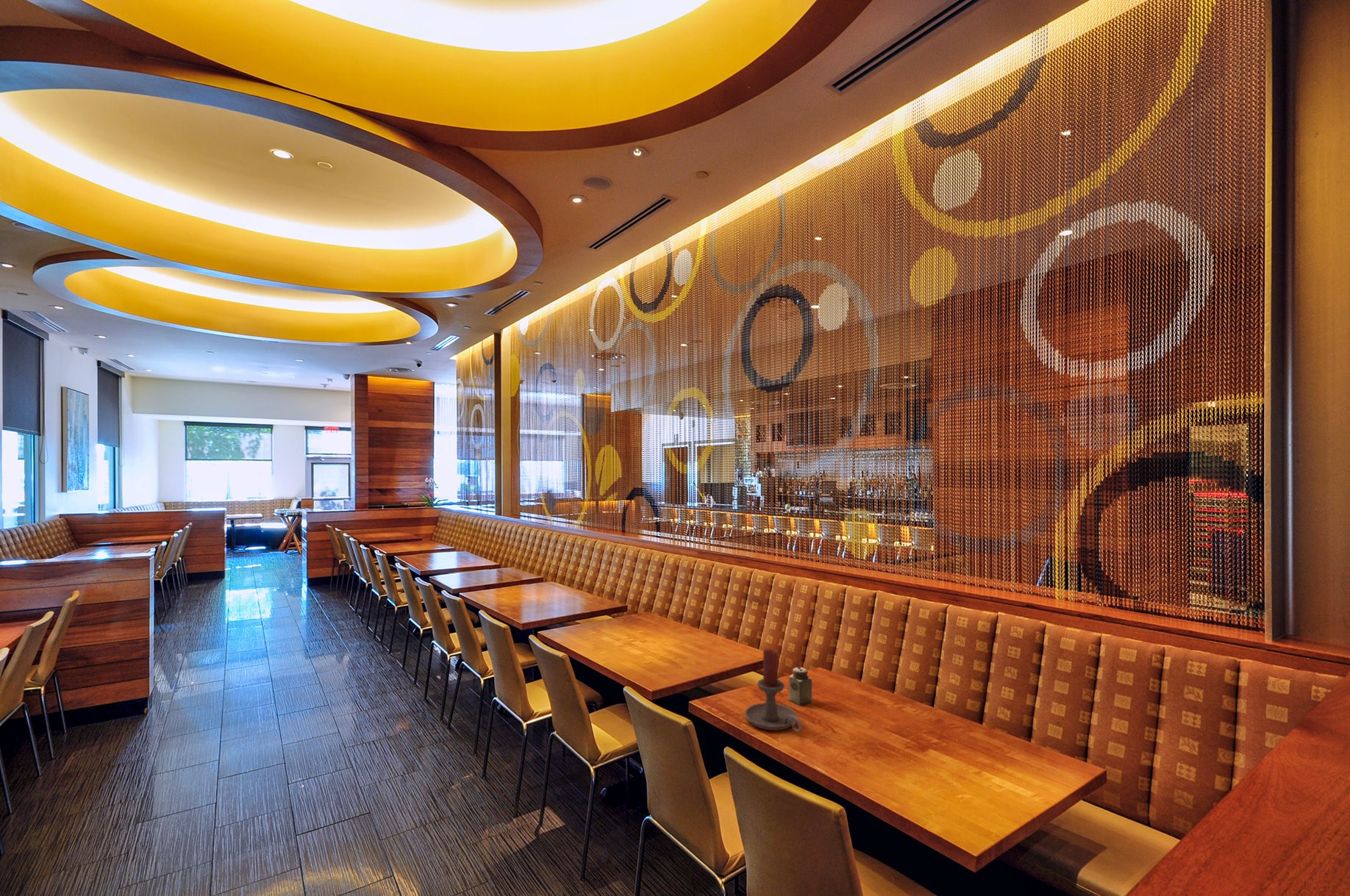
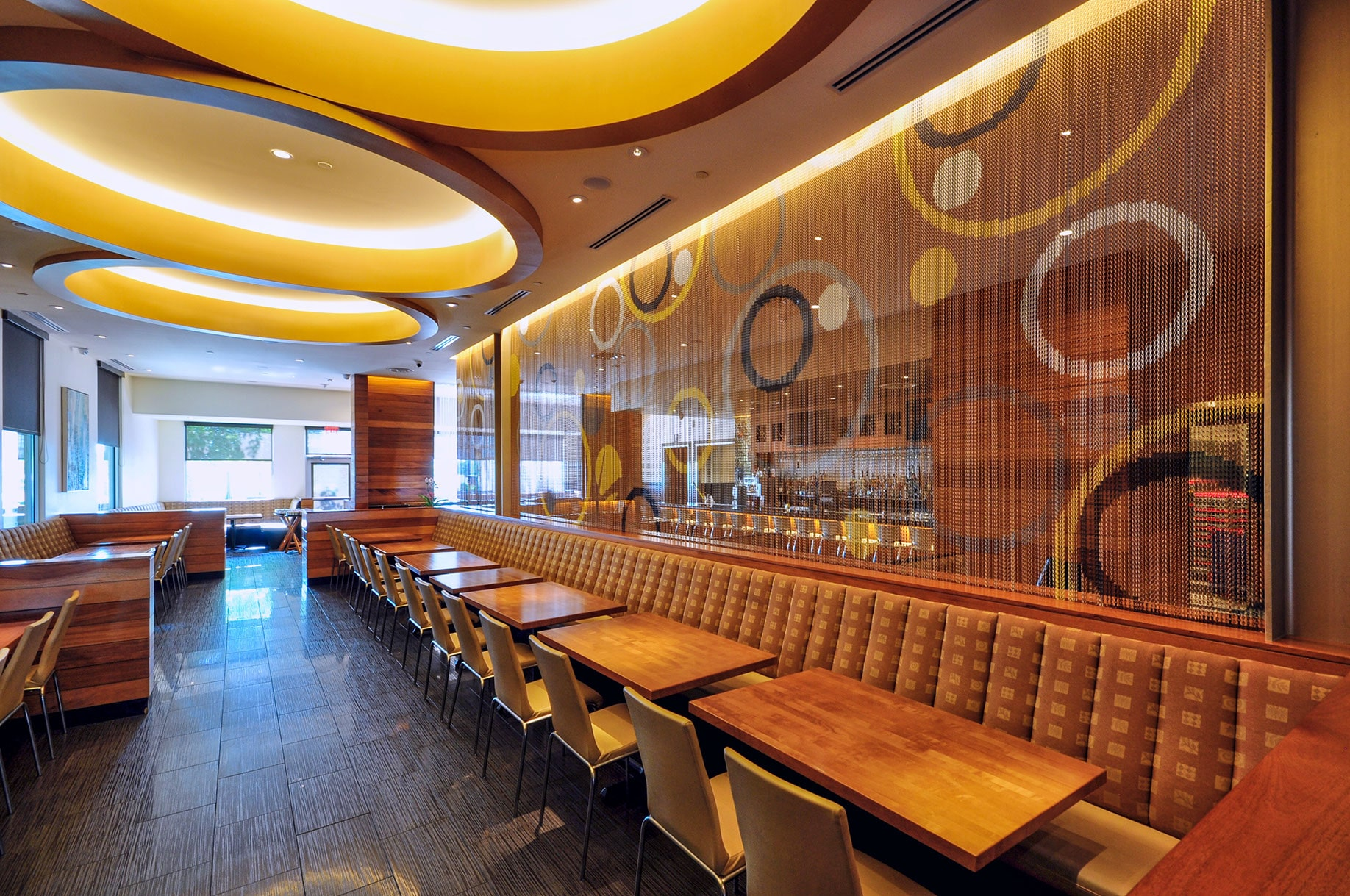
- candle holder (776, 687)
- salt shaker (800, 684)
